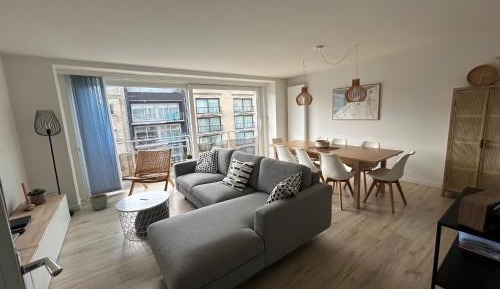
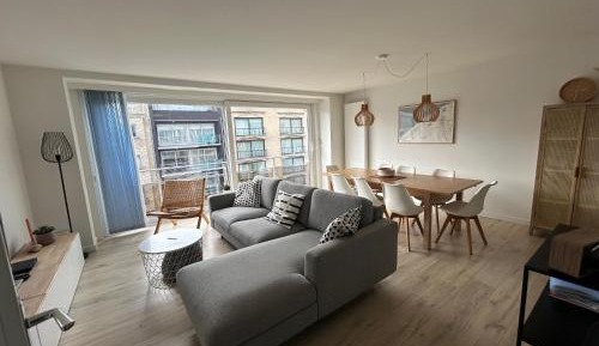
- planter (99, 202)
